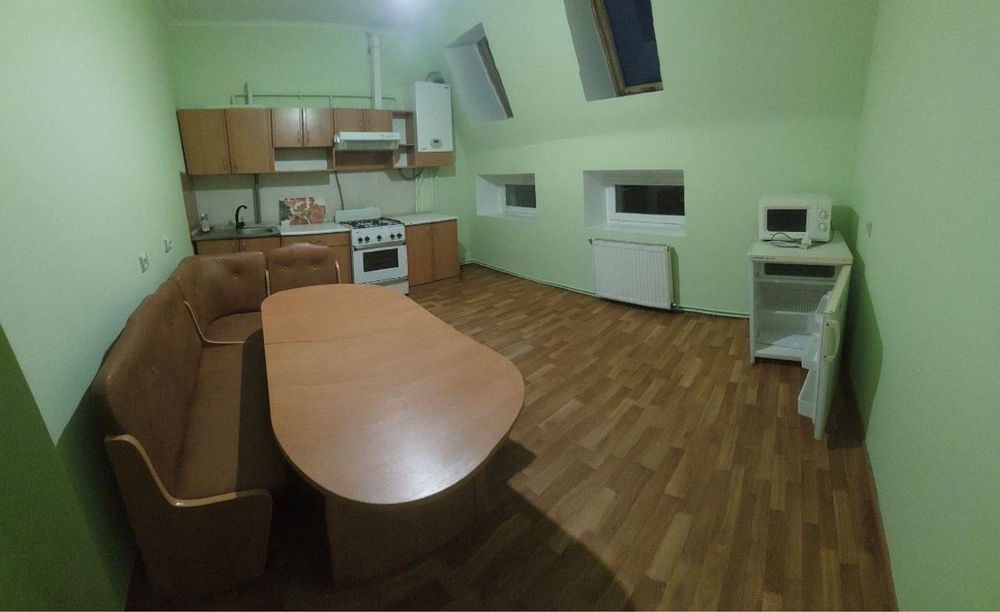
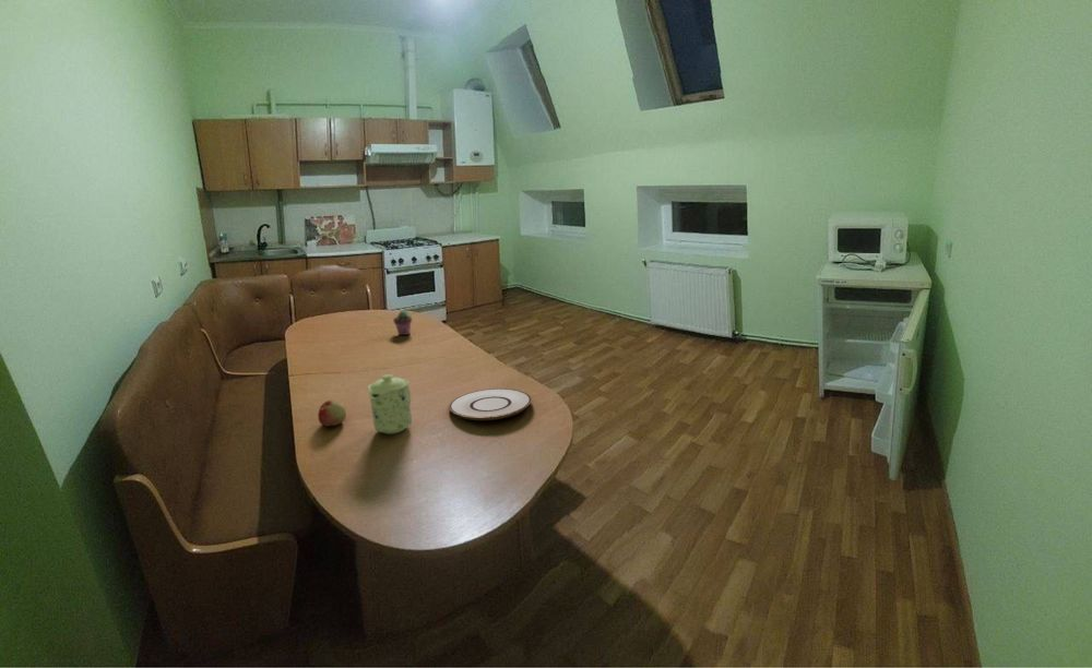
+ apple (331, 411)
+ plate (490, 404)
+ potted succulent (403, 322)
+ mug (392, 402)
